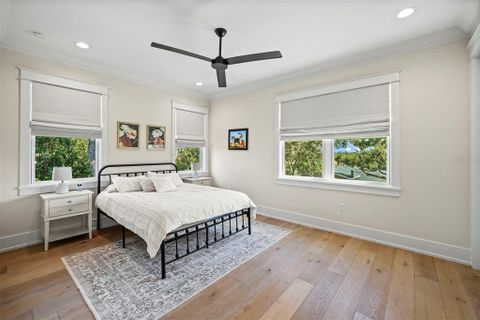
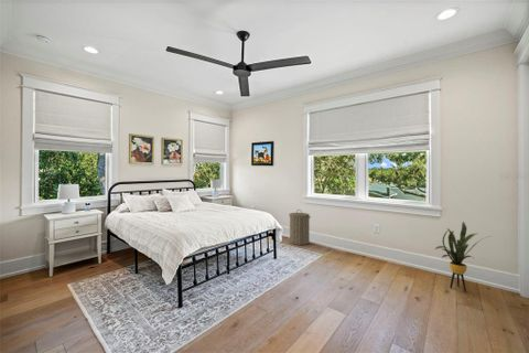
+ house plant (462, 256)
+ laundry hamper (299, 225)
